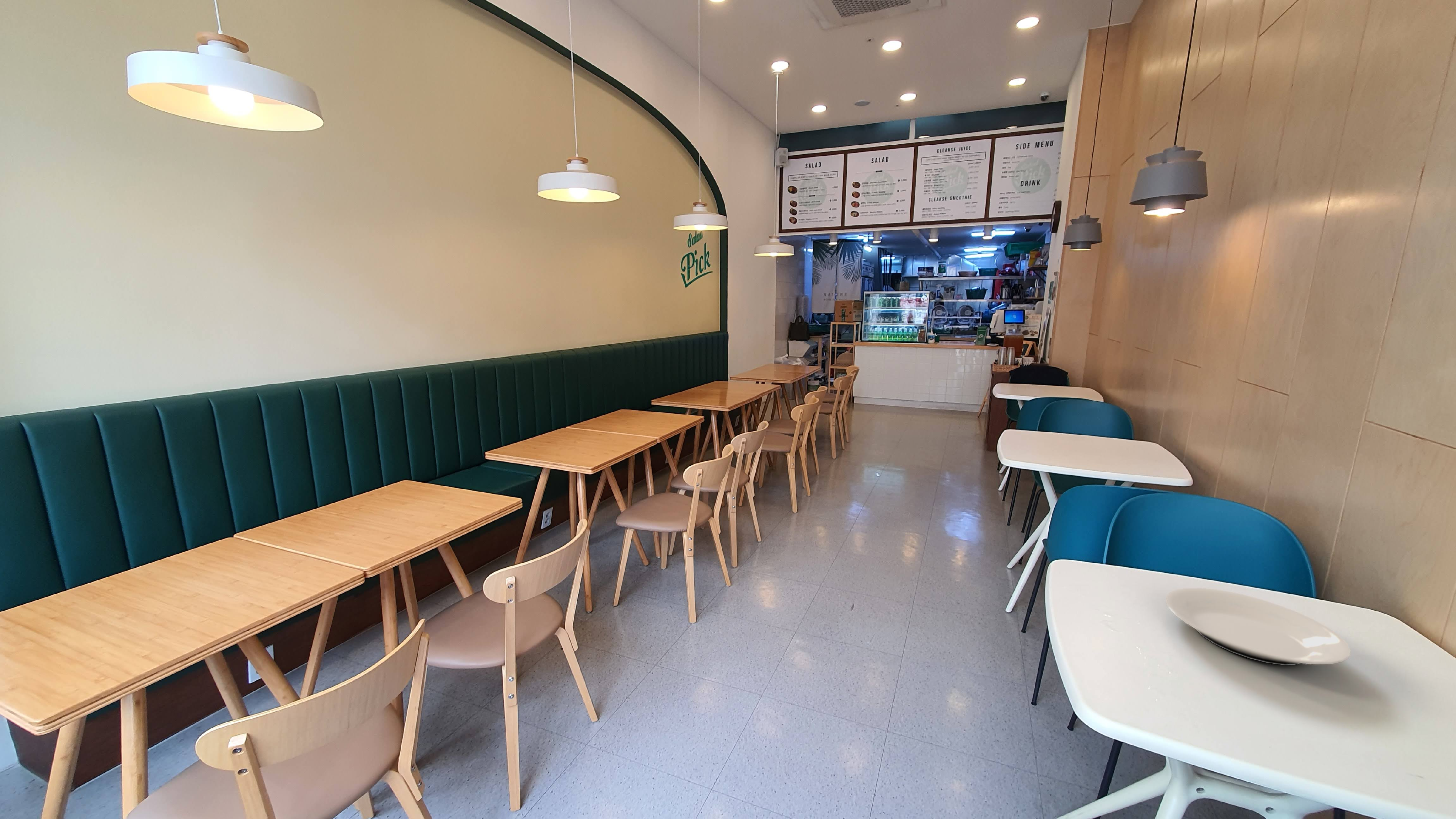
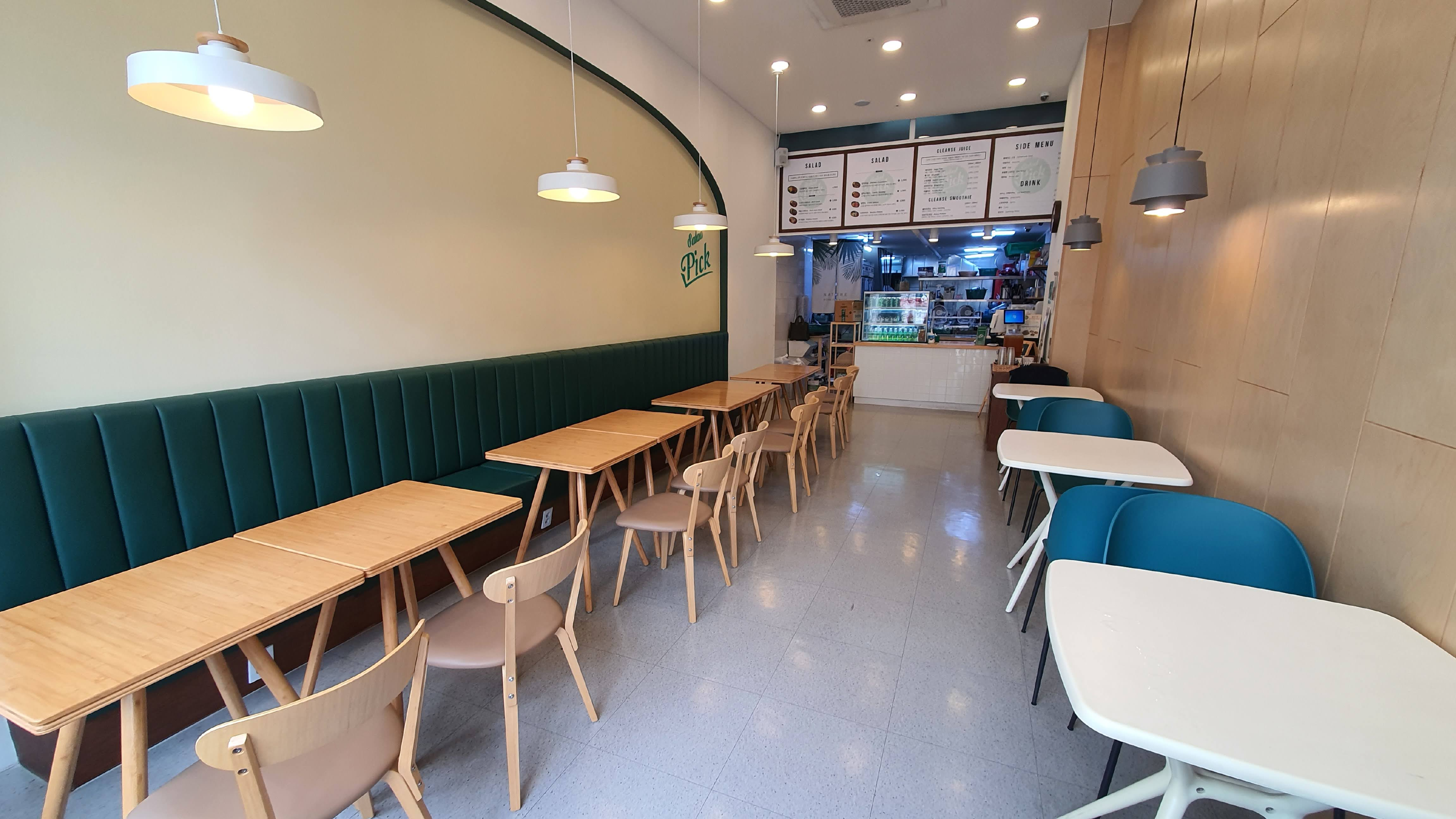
- plate (1248, 630)
